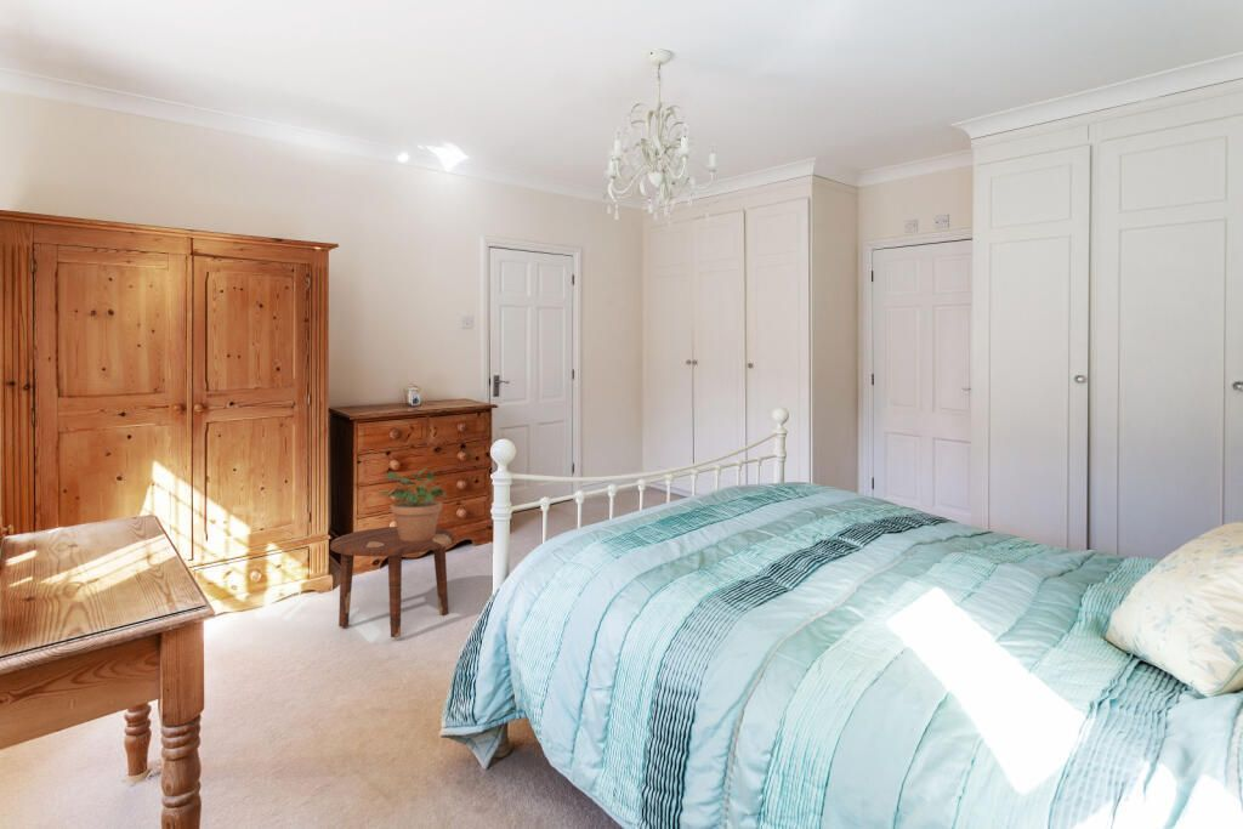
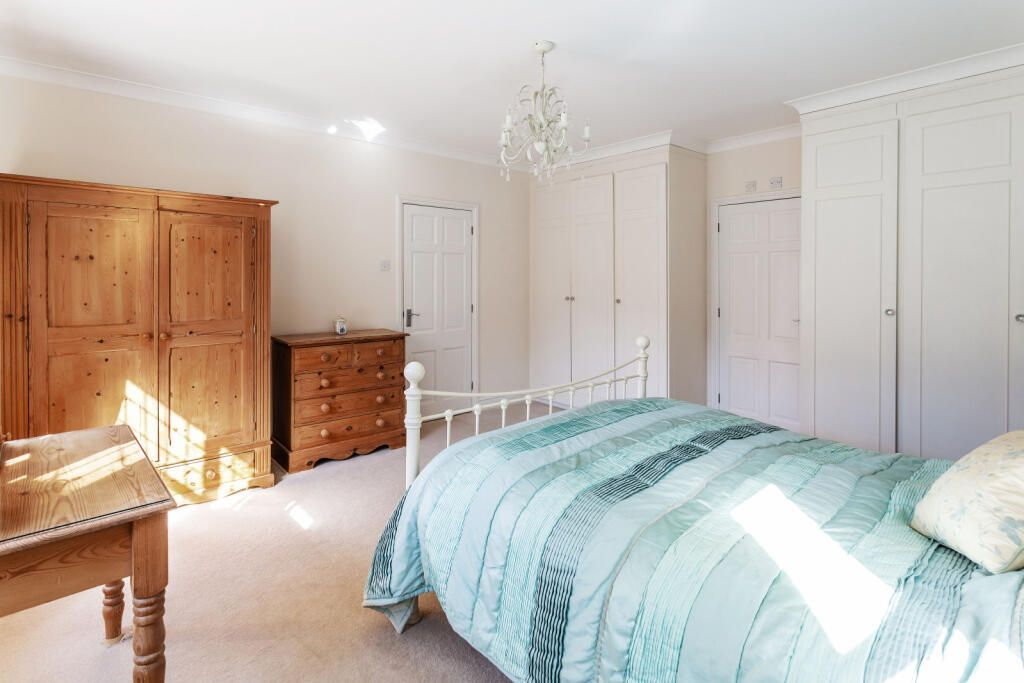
- potted plant (416, 502)
- side table (395, 578)
